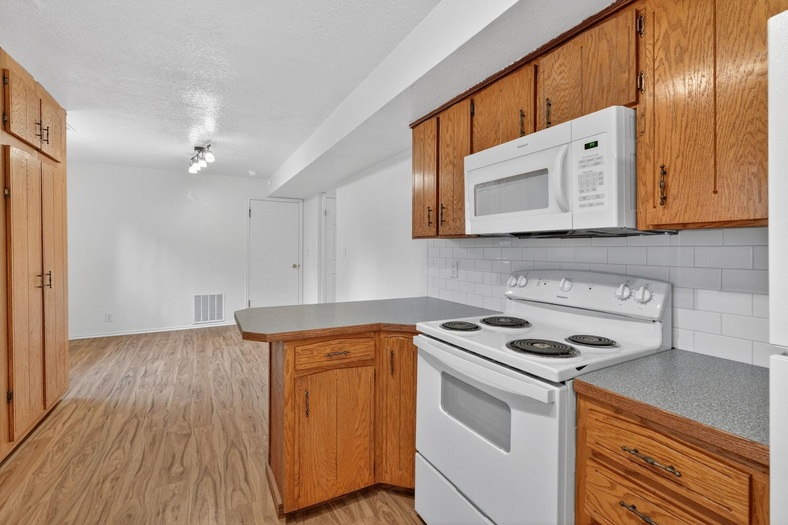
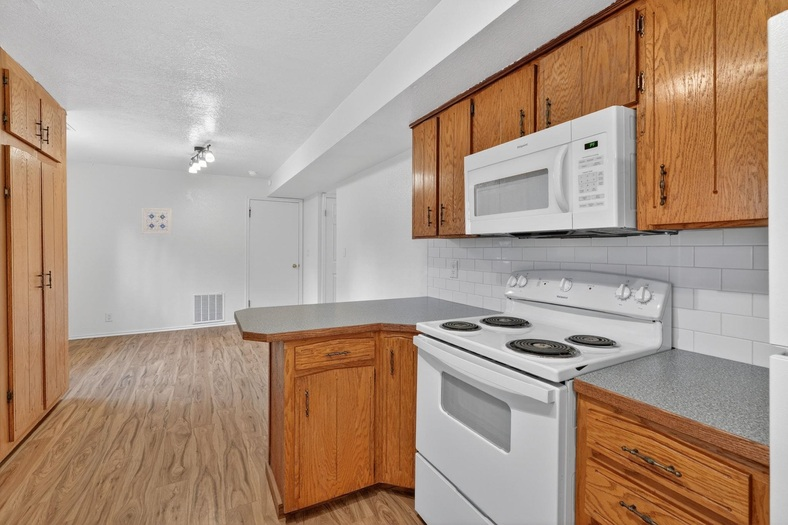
+ wall art (157, 221)
